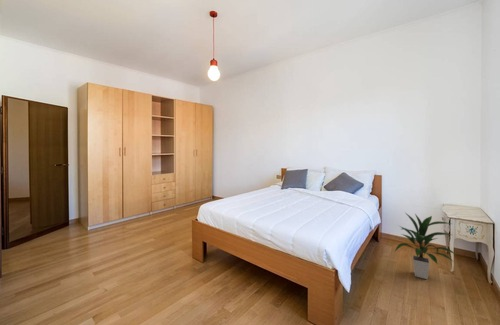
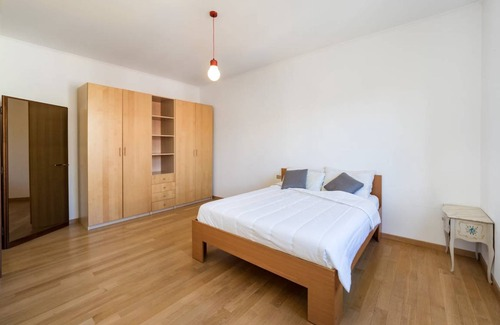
- indoor plant (422, 244)
